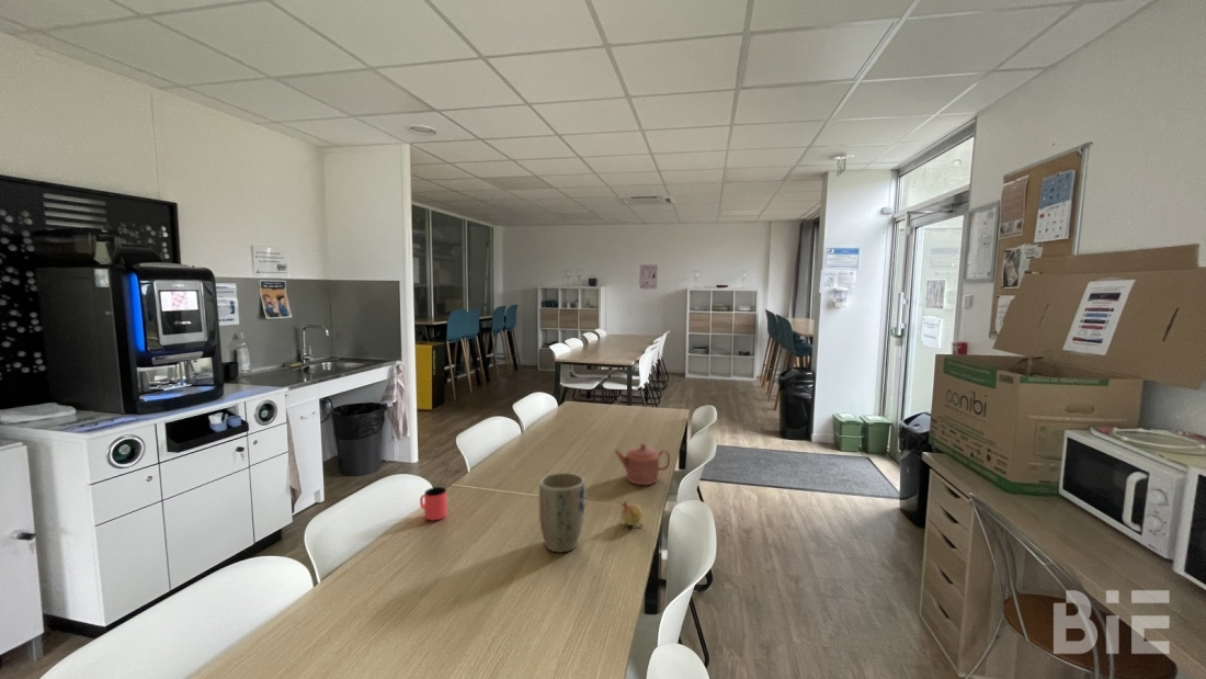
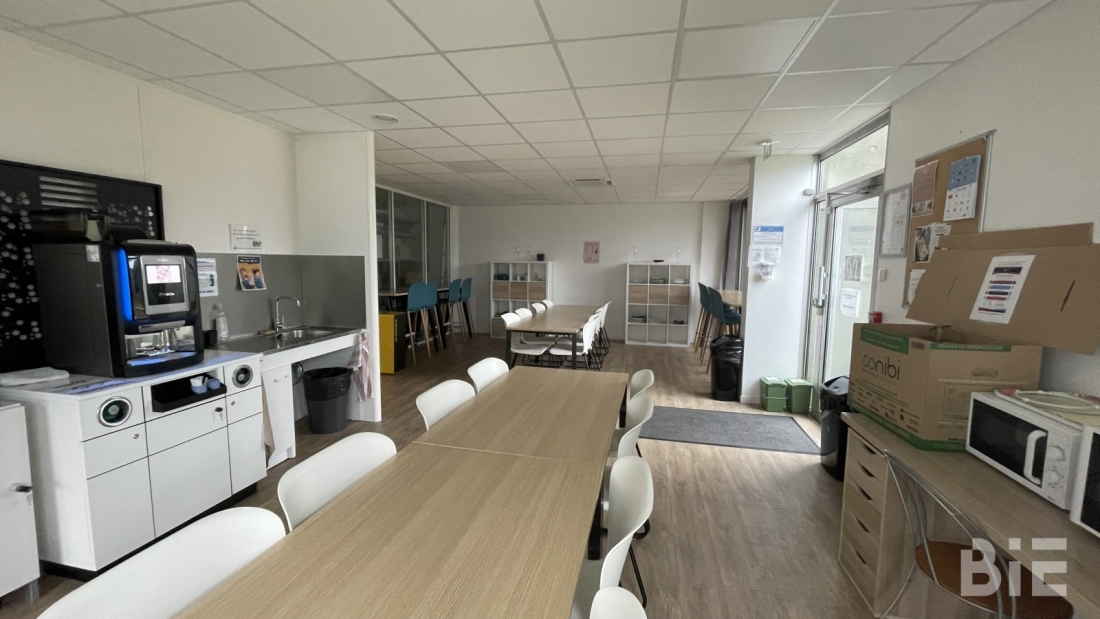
- plant pot (561, 512)
- teapot (641, 461)
- cup (432, 502)
- fruit (630, 512)
